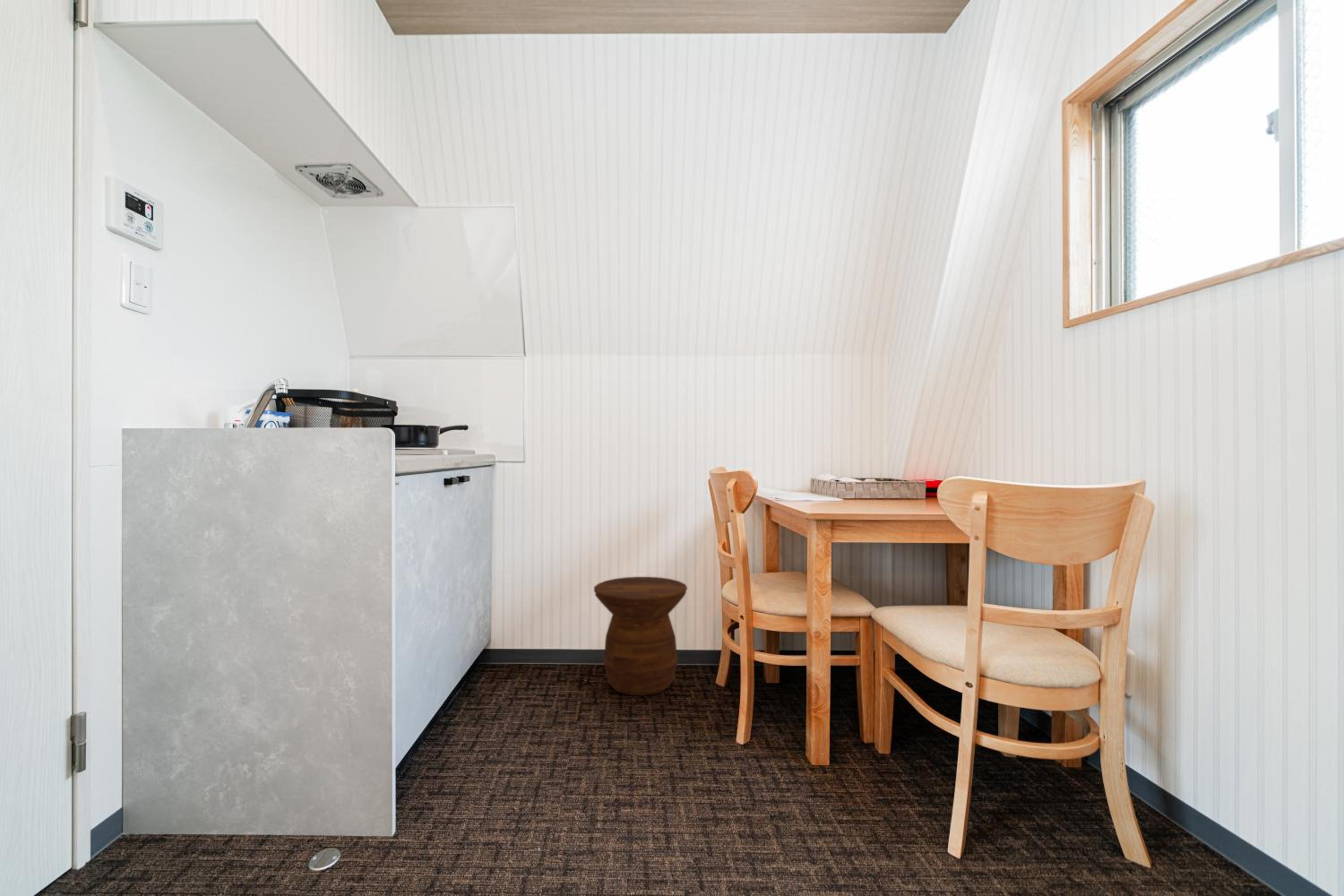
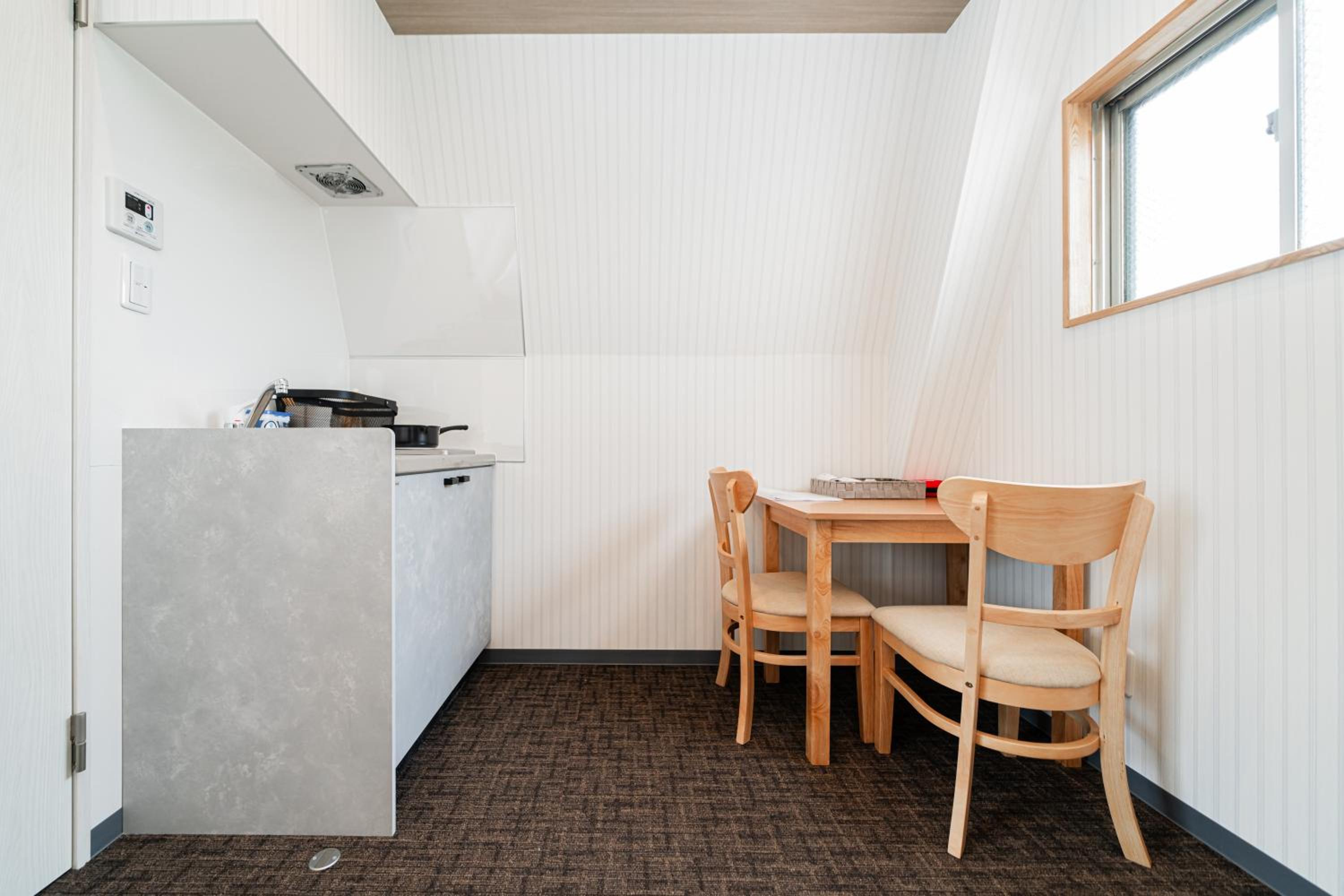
- side table (640, 635)
